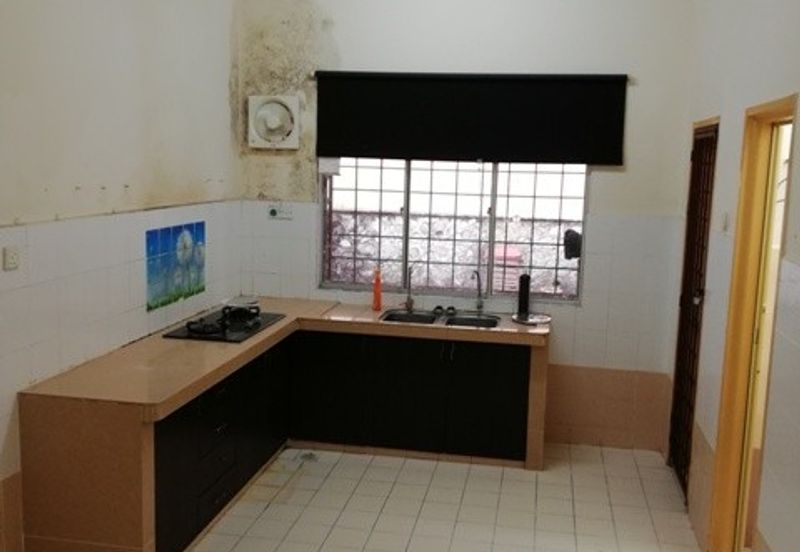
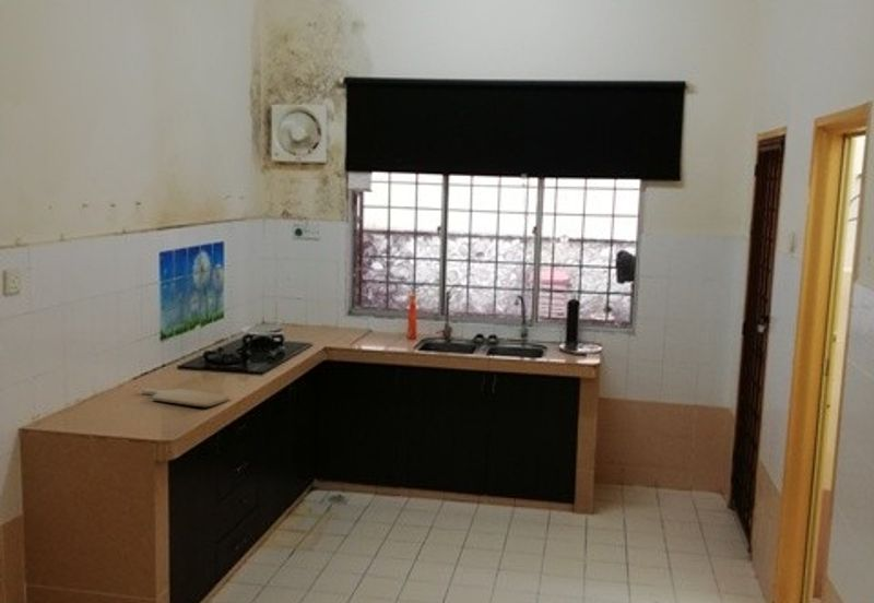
+ chopping board (180, 395)
